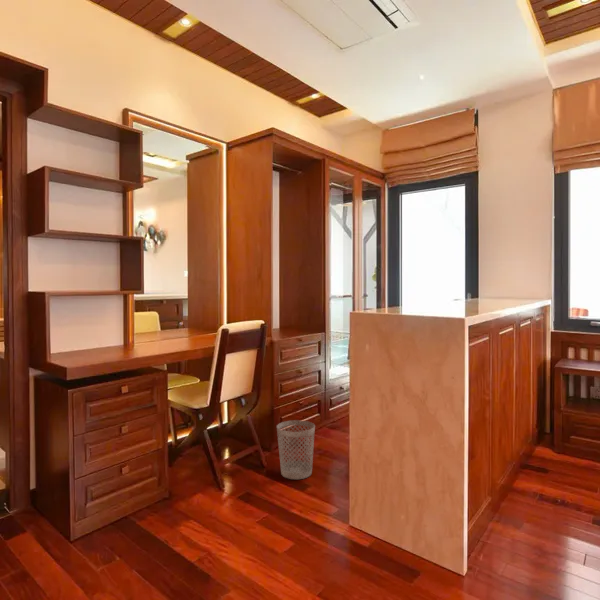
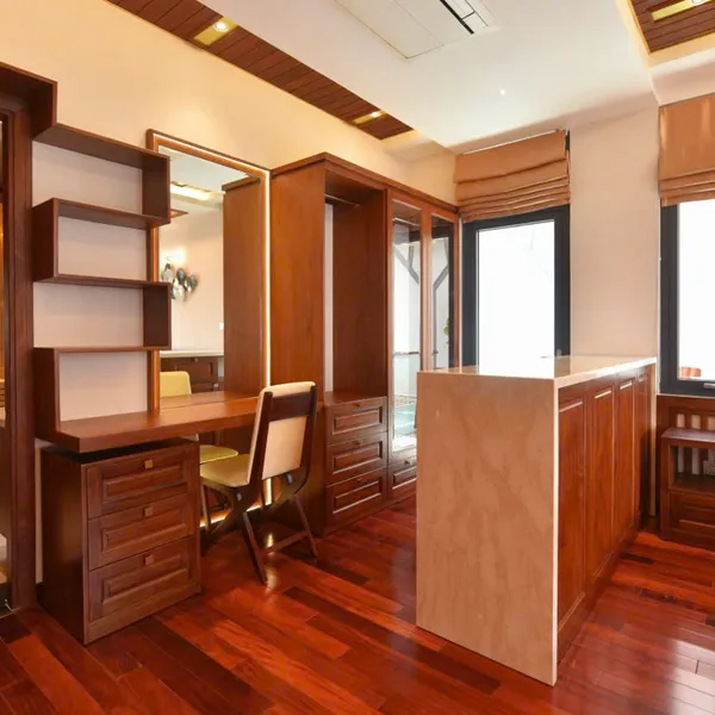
- wastebasket (296, 449)
